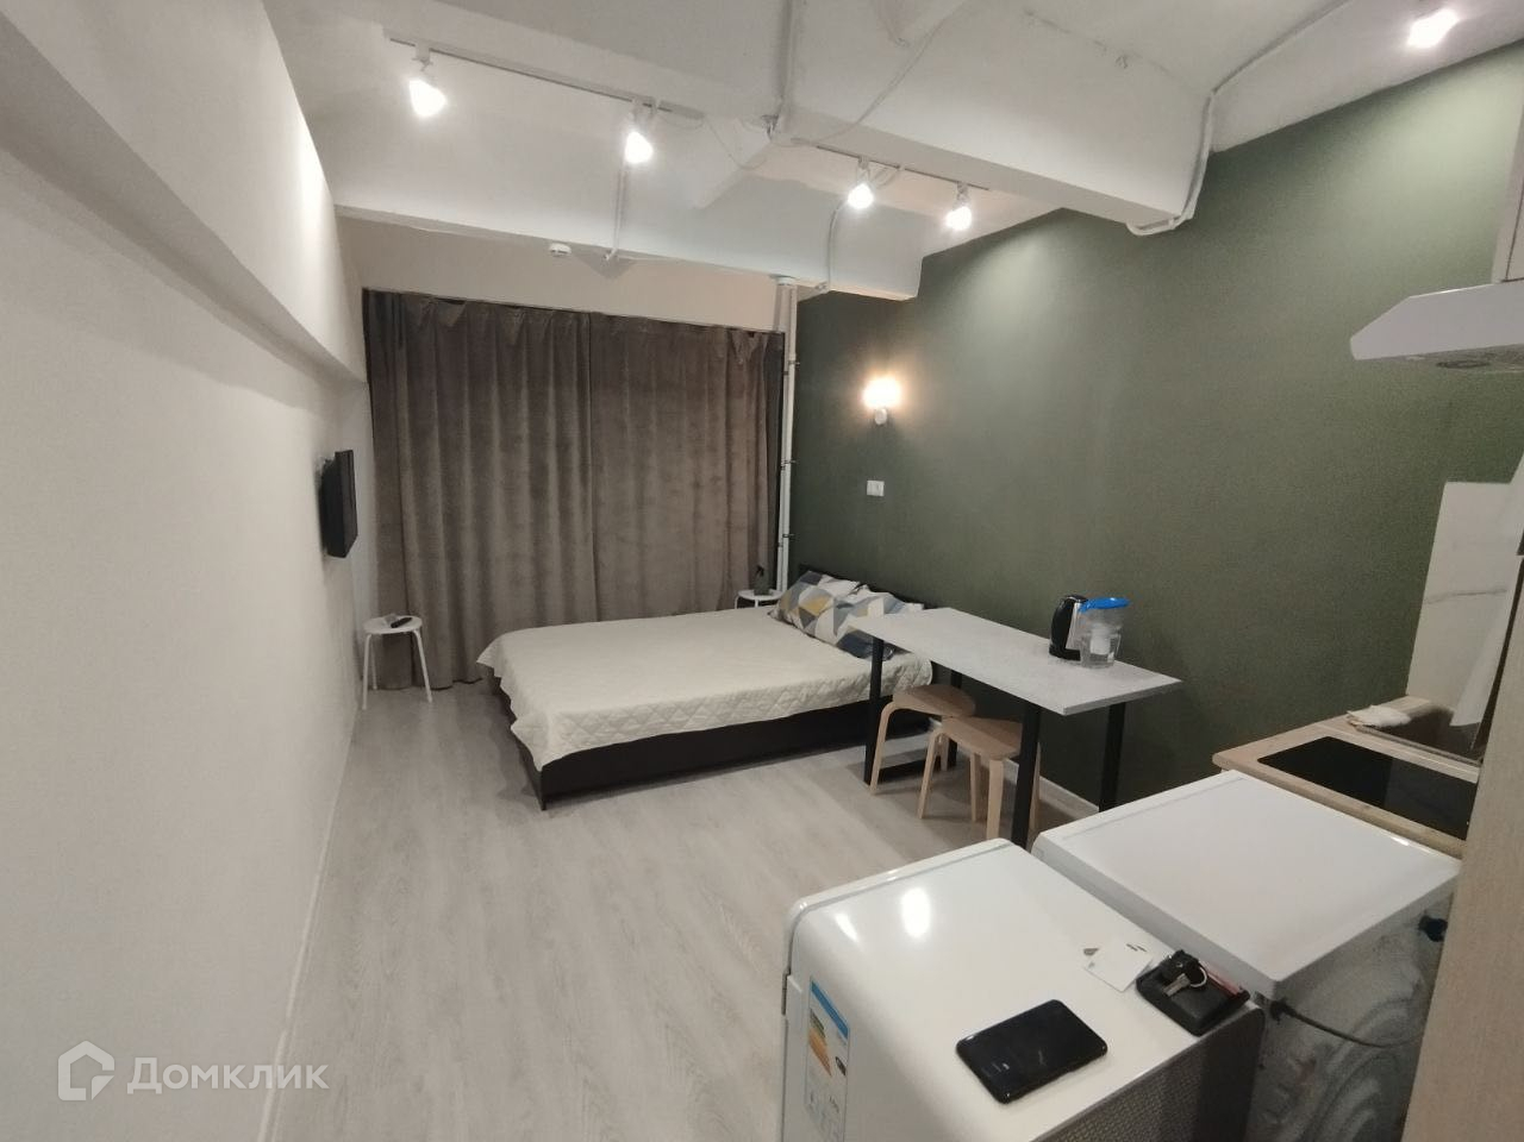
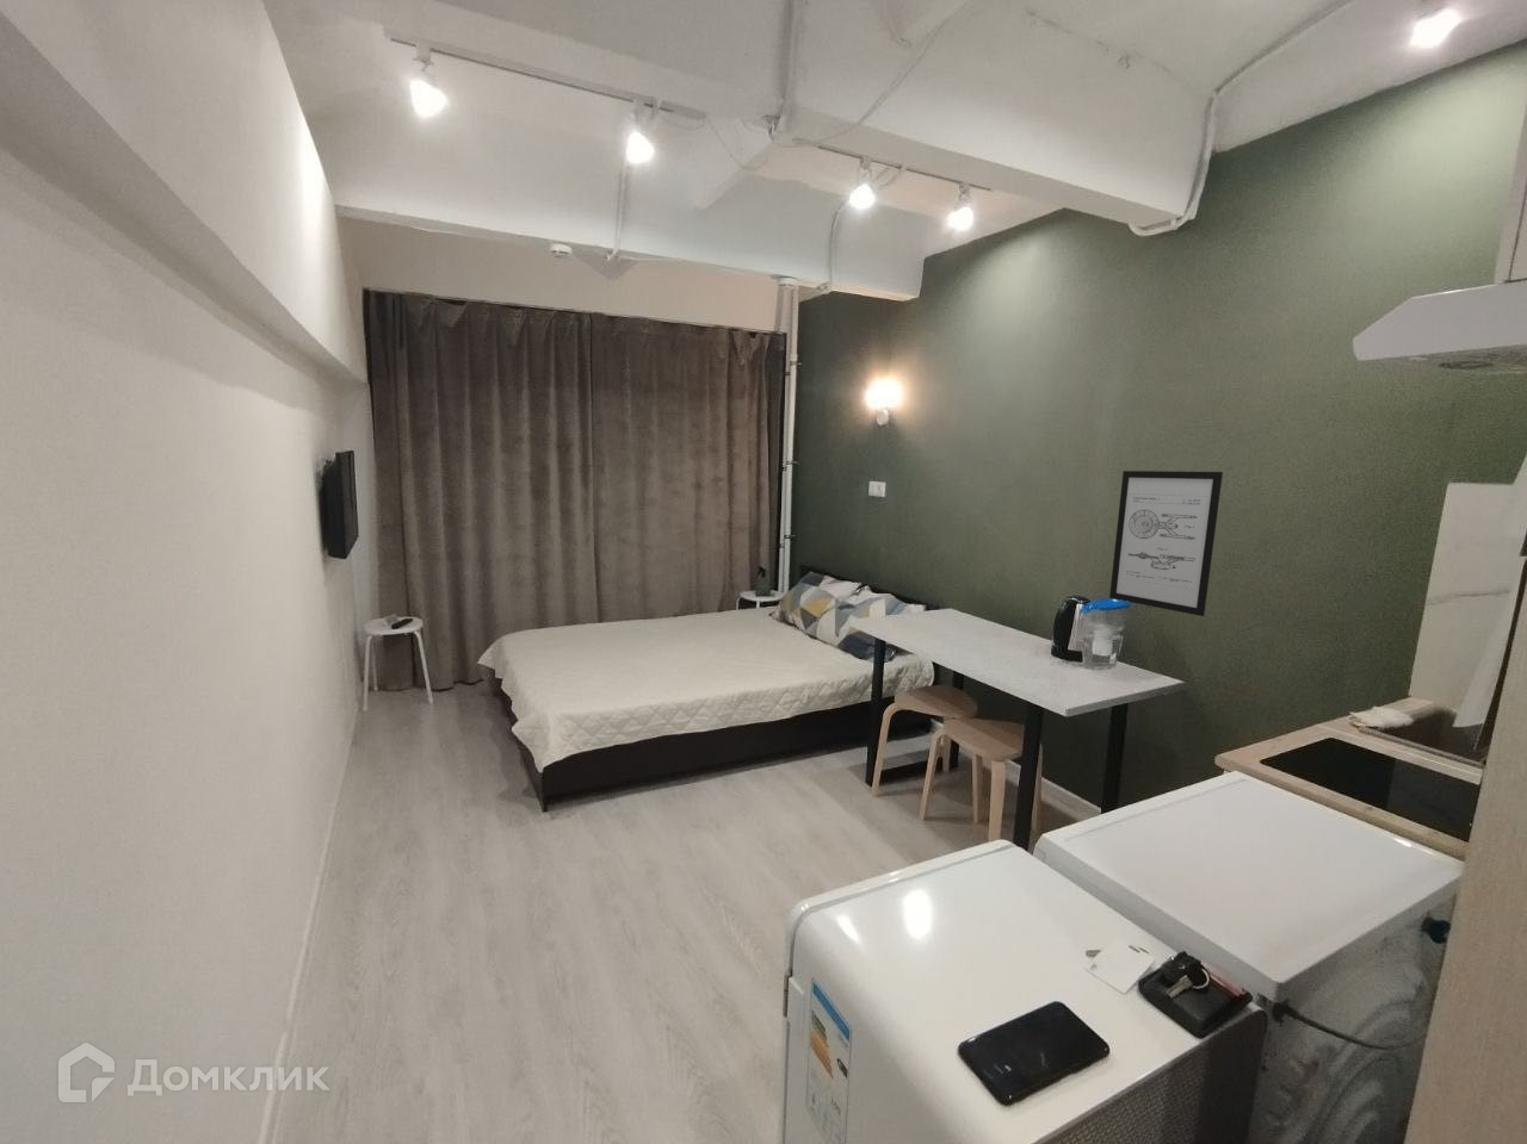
+ wall art (1160, 540)
